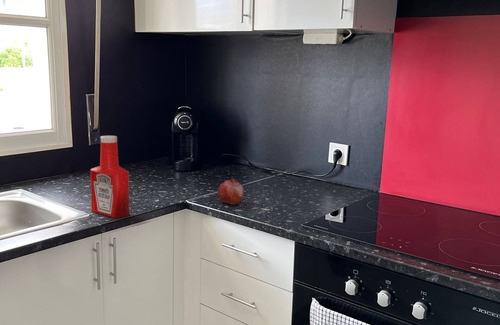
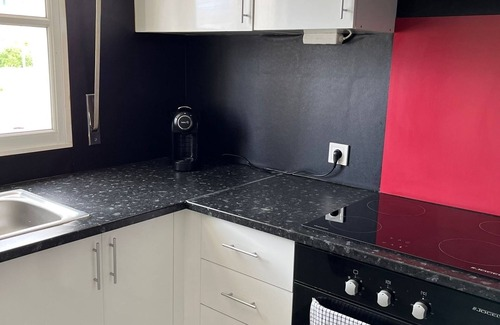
- soap bottle (109, 175)
- fruit (230, 189)
